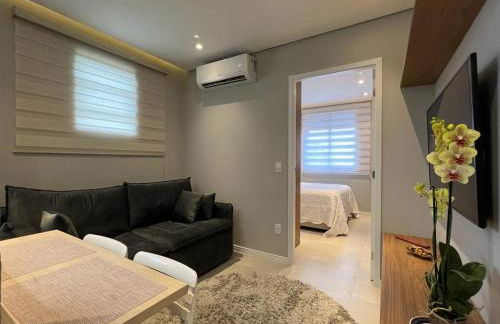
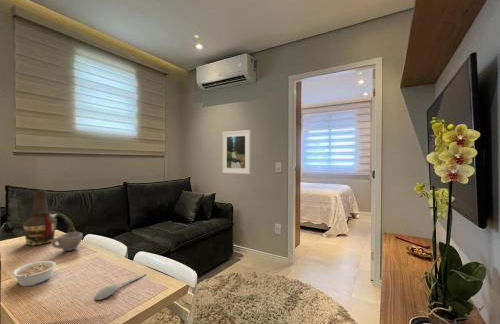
+ cup (67, 242)
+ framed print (235, 152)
+ legume (35, 273)
+ bottle (41, 216)
+ spoon (123, 283)
